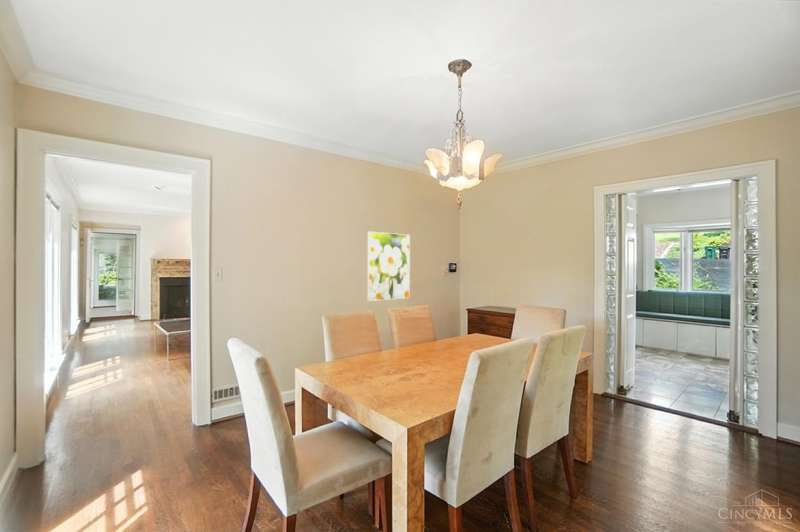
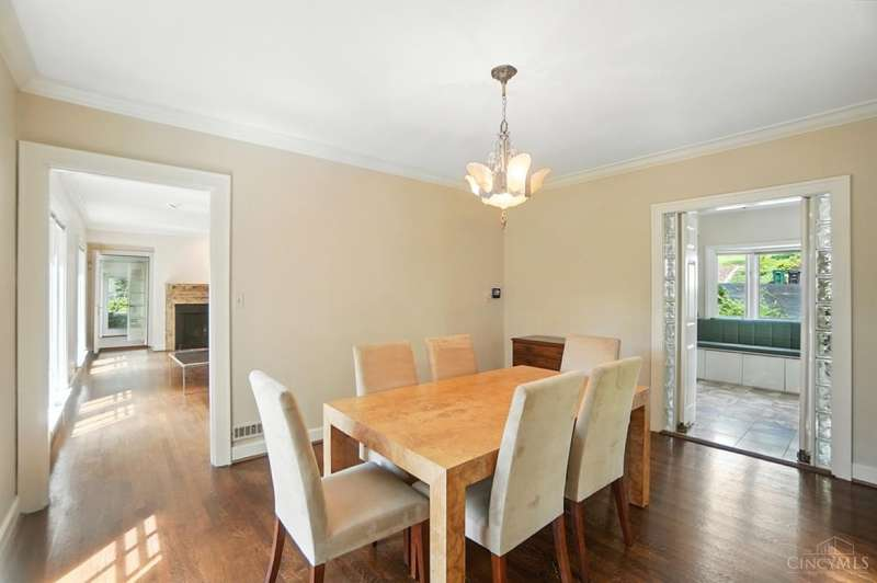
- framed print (389, 266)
